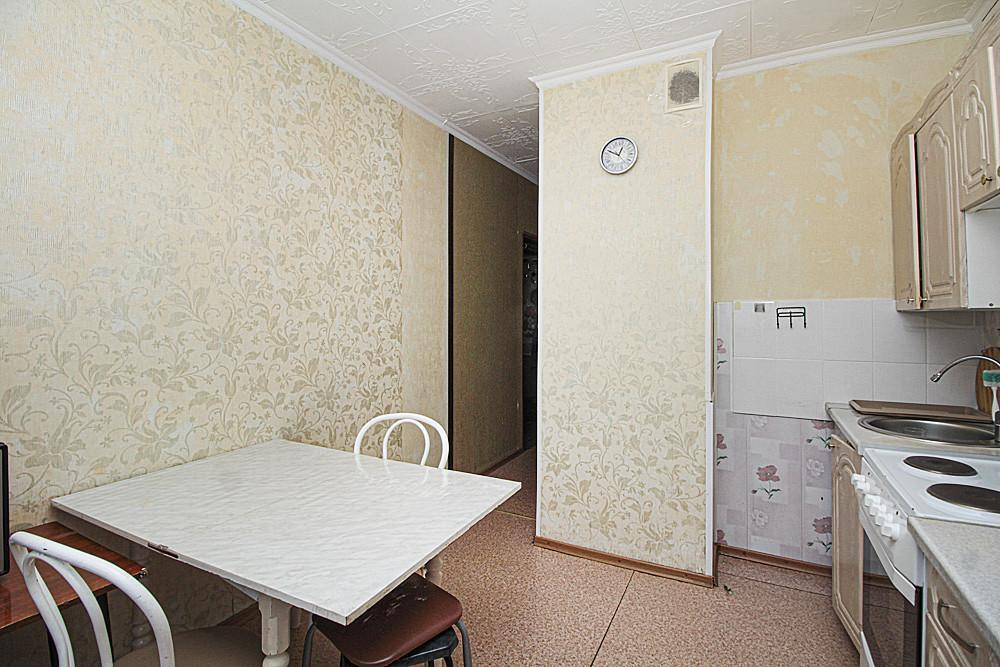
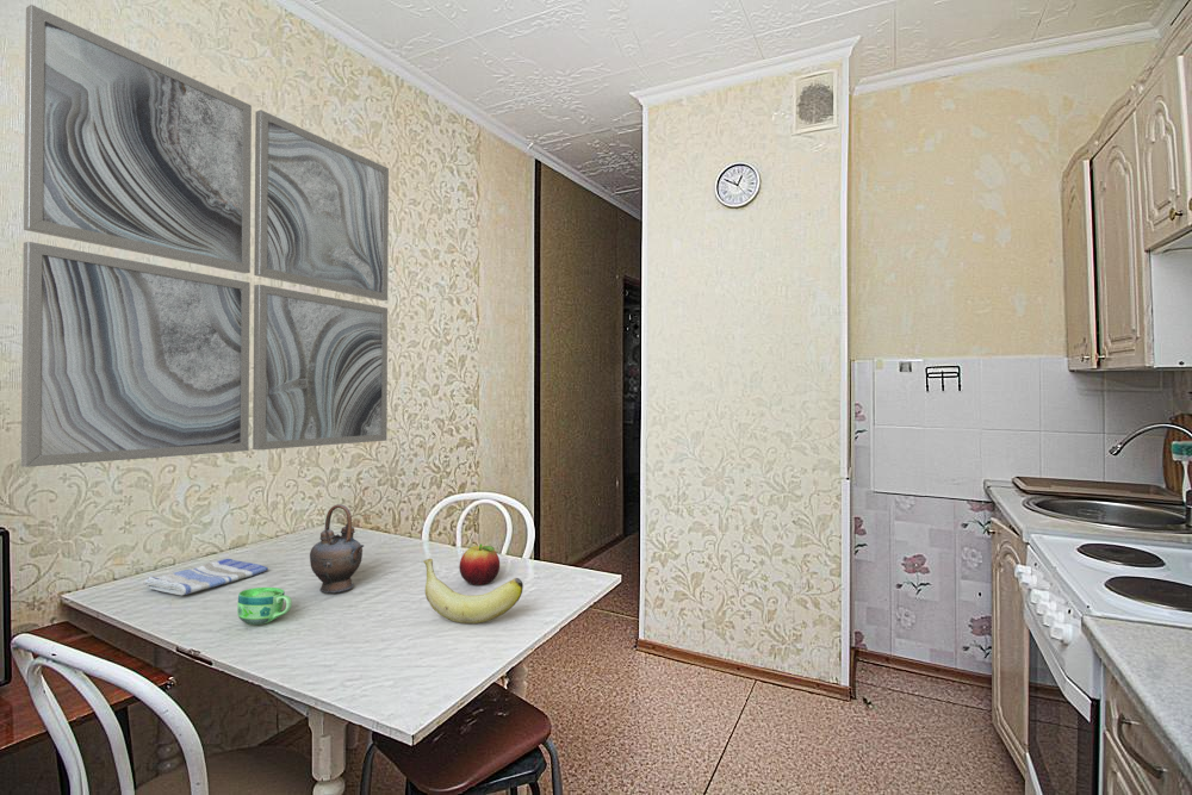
+ dish towel (207, 574)
+ fruit (479, 563)
+ teapot (340, 547)
+ banana (471, 596)
+ cup (267, 605)
+ wall art (249, 282)
